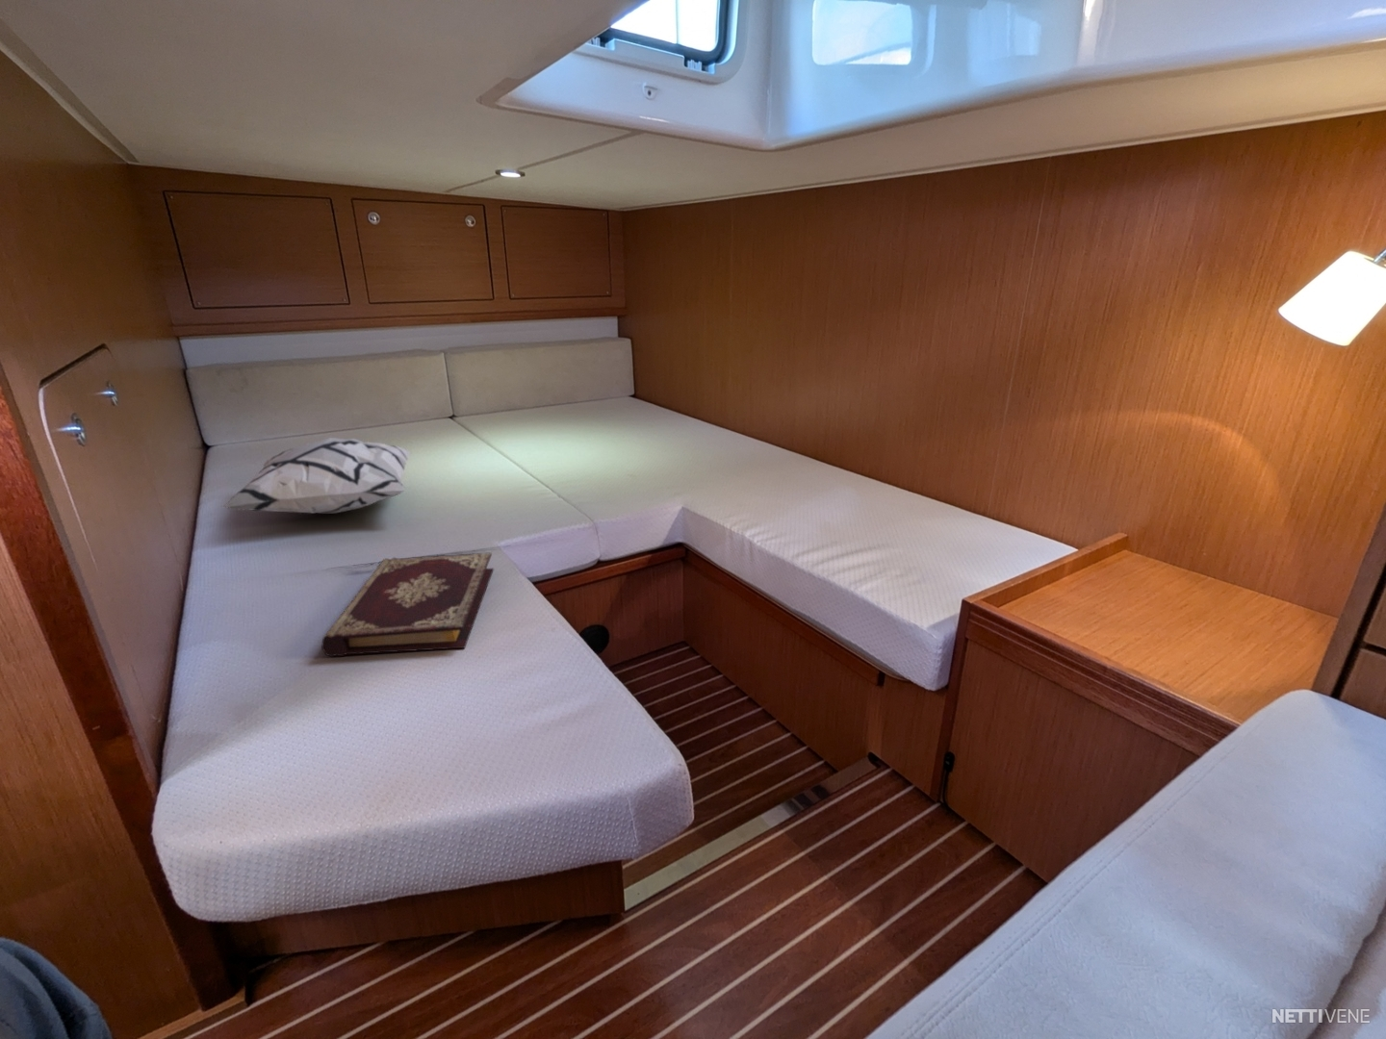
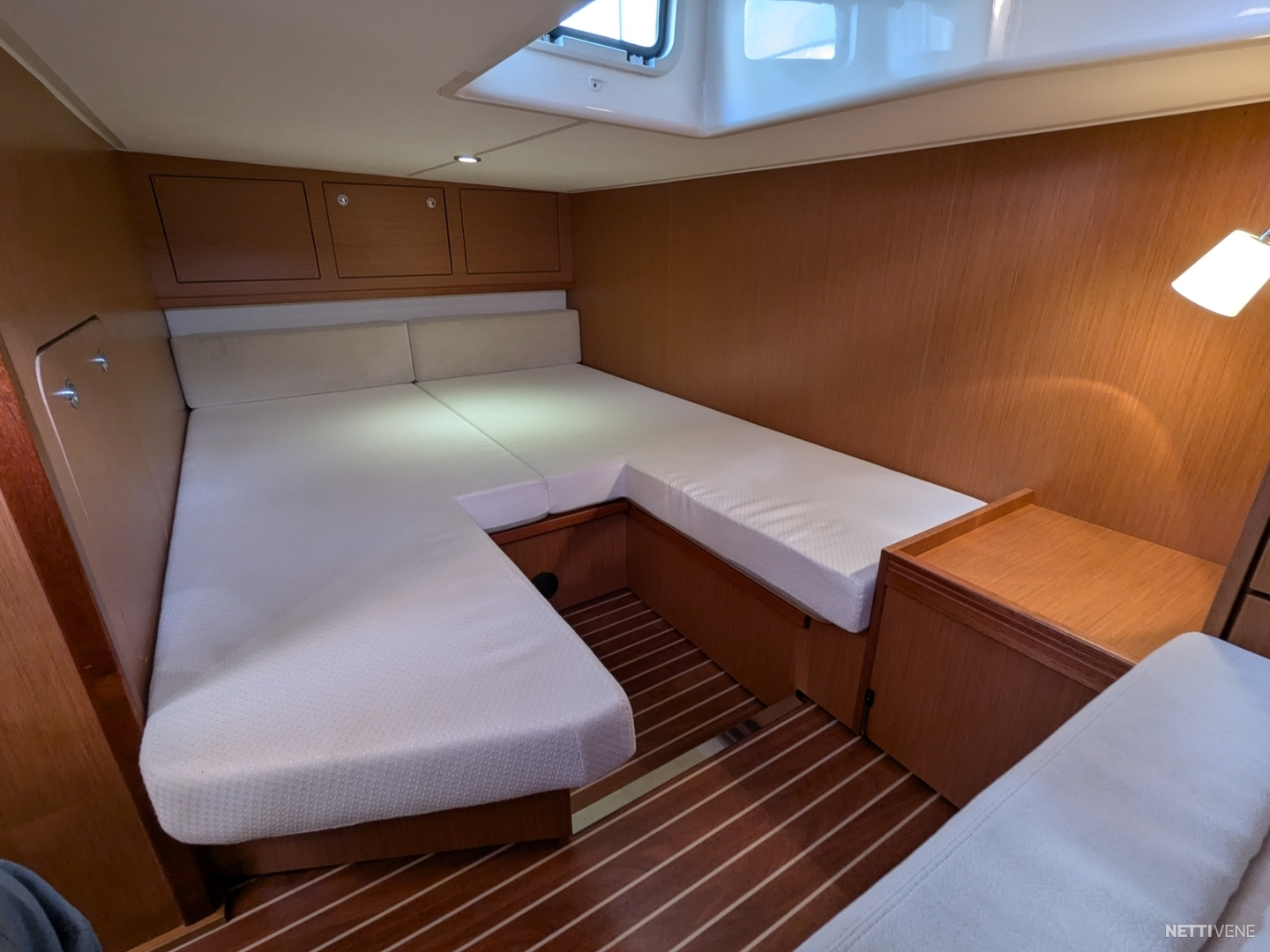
- decorative pillow (331, 475)
- book (418, 598)
